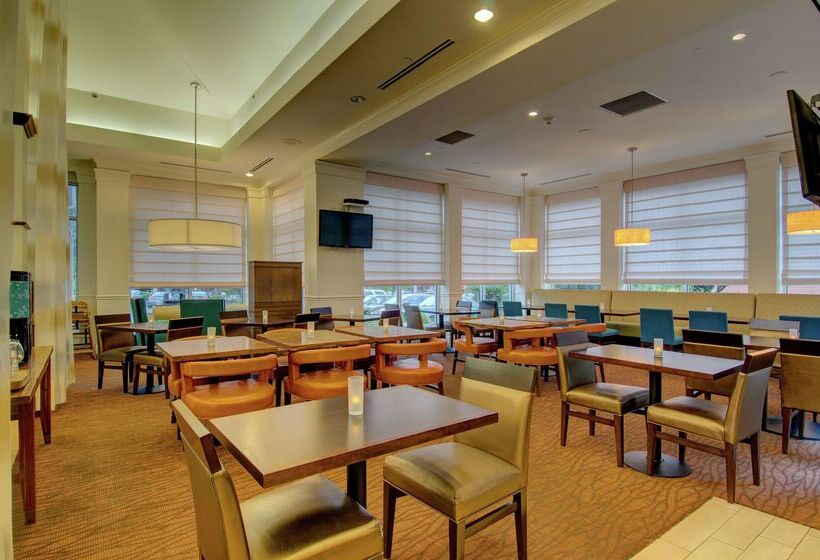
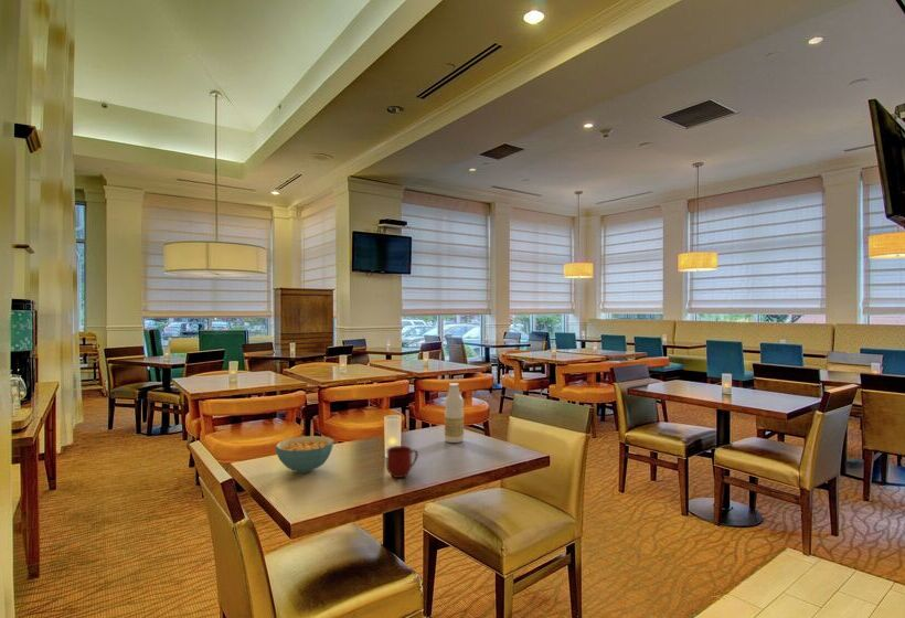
+ mug (403, 461)
+ fruit juice (454, 412)
+ cereal bowl (305, 456)
